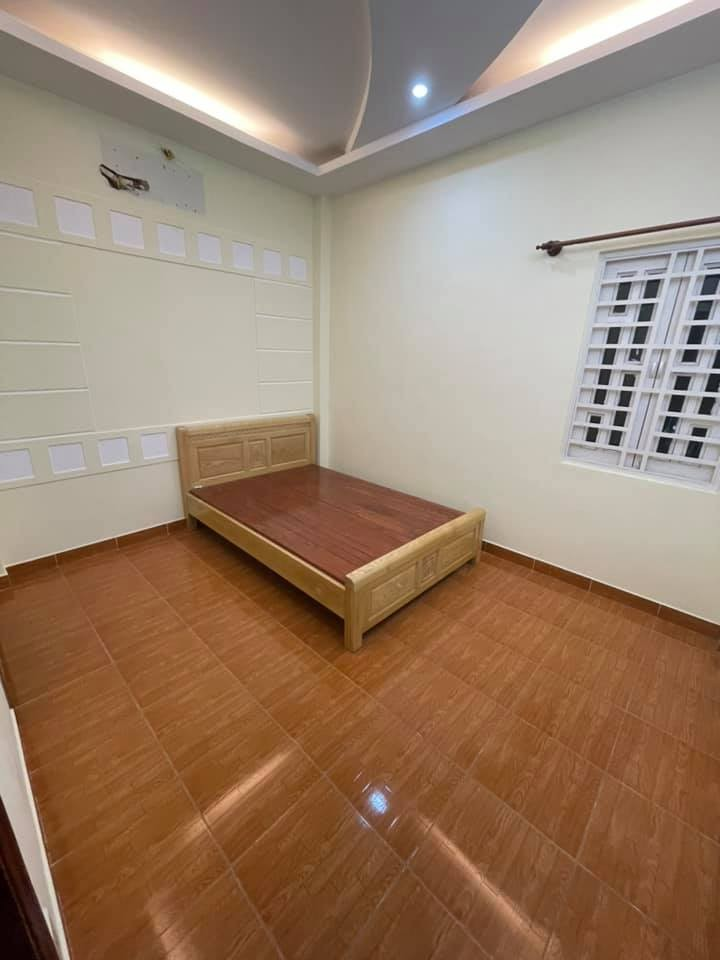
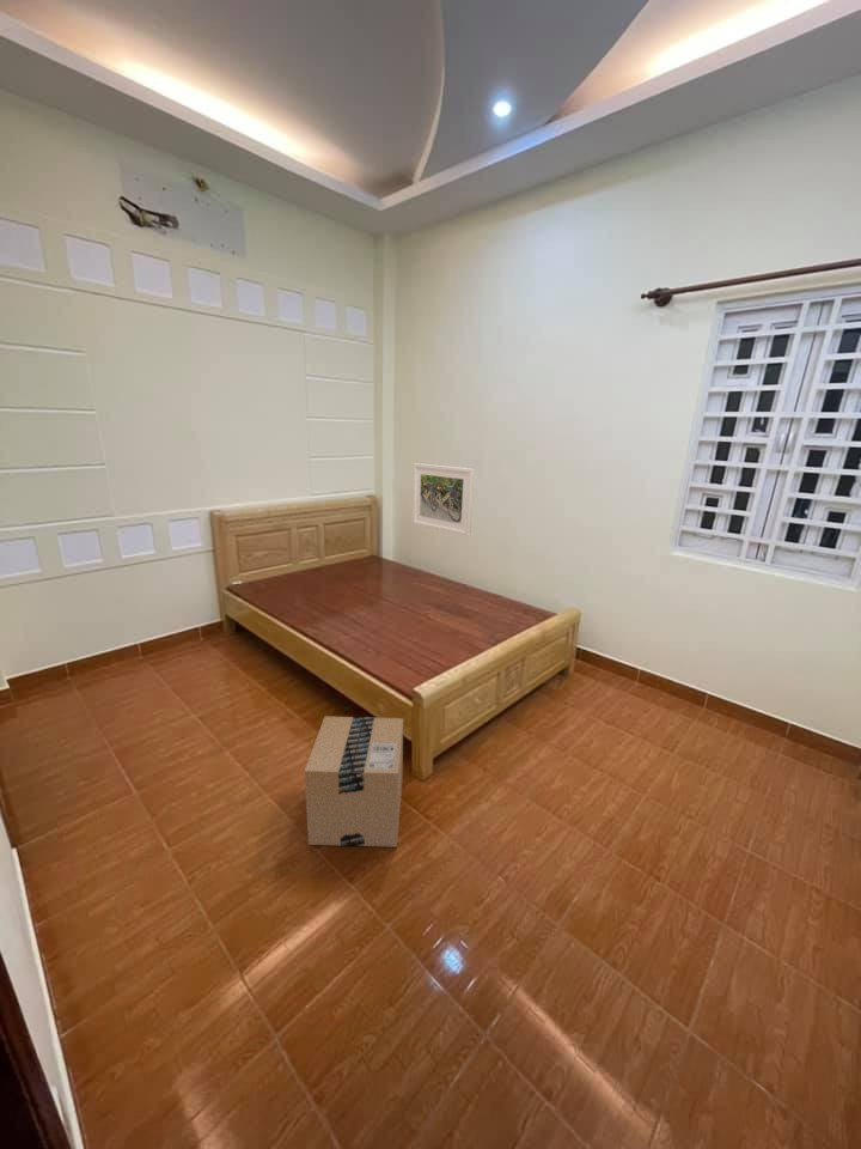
+ cardboard box (359, 777)
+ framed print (440, 498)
